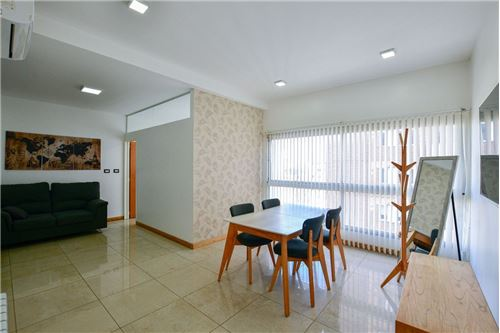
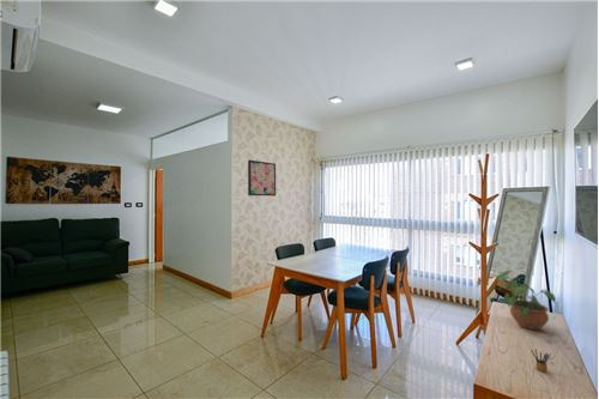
+ potted plant (520, 297)
+ pencil box (540, 359)
+ wall art (262, 179)
